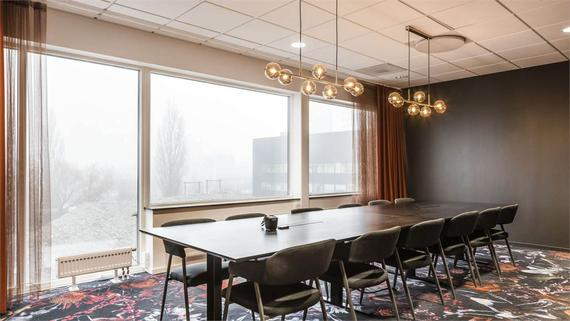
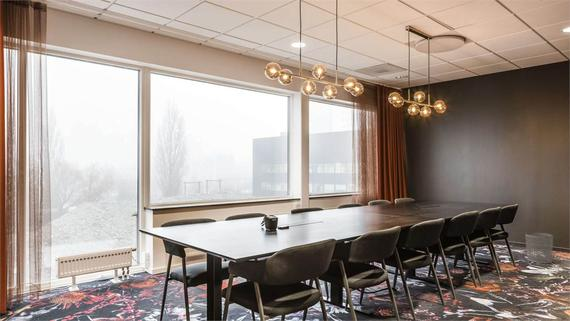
+ waste bin (539, 247)
